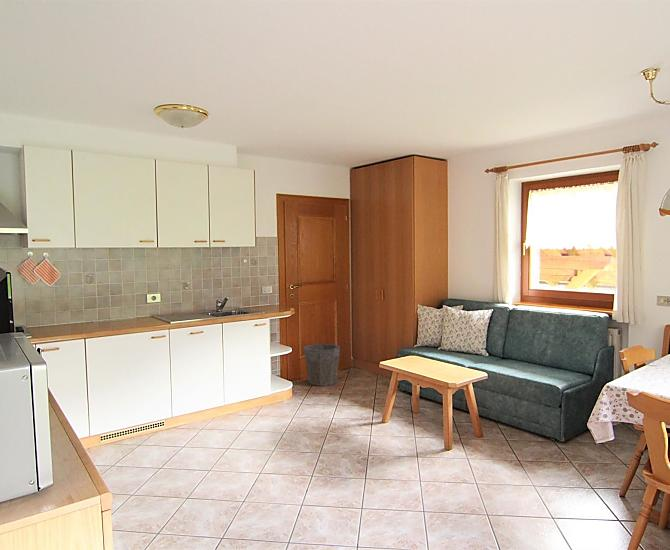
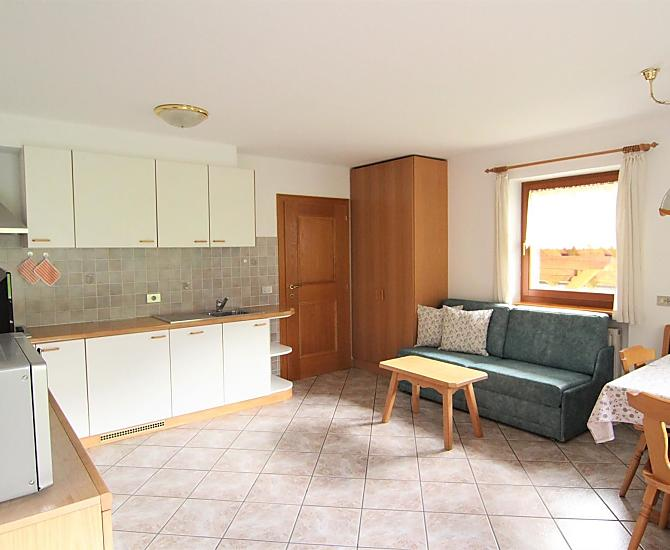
- waste bin (322, 364)
